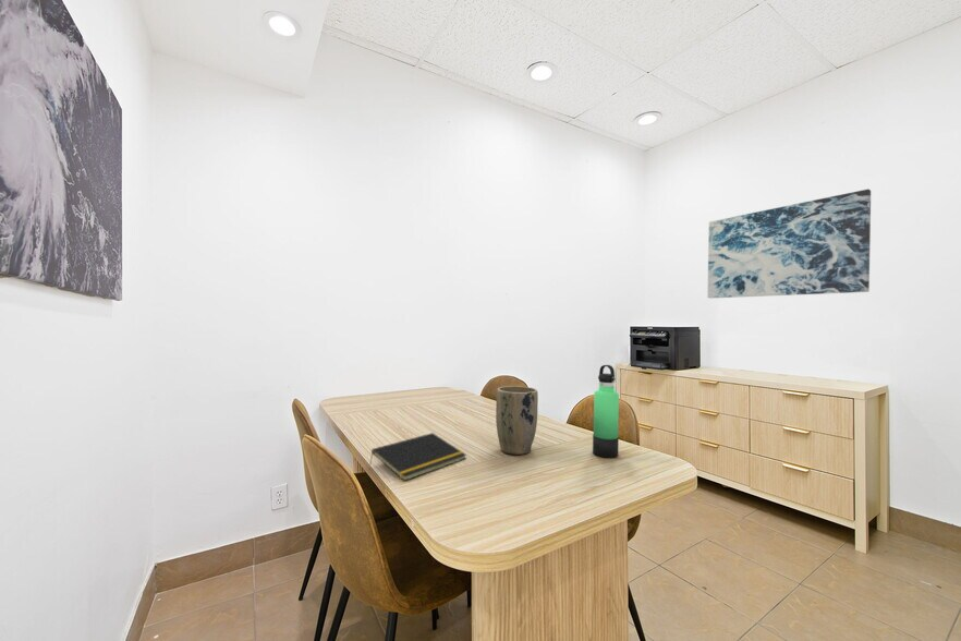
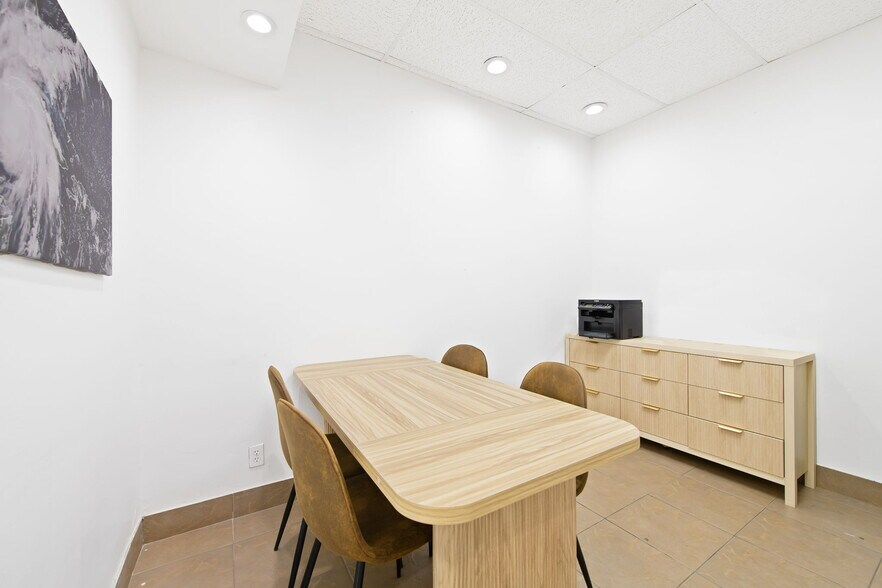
- plant pot (516, 419)
- notepad (419, 453)
- wall art (777, 252)
- thermos bottle (606, 409)
